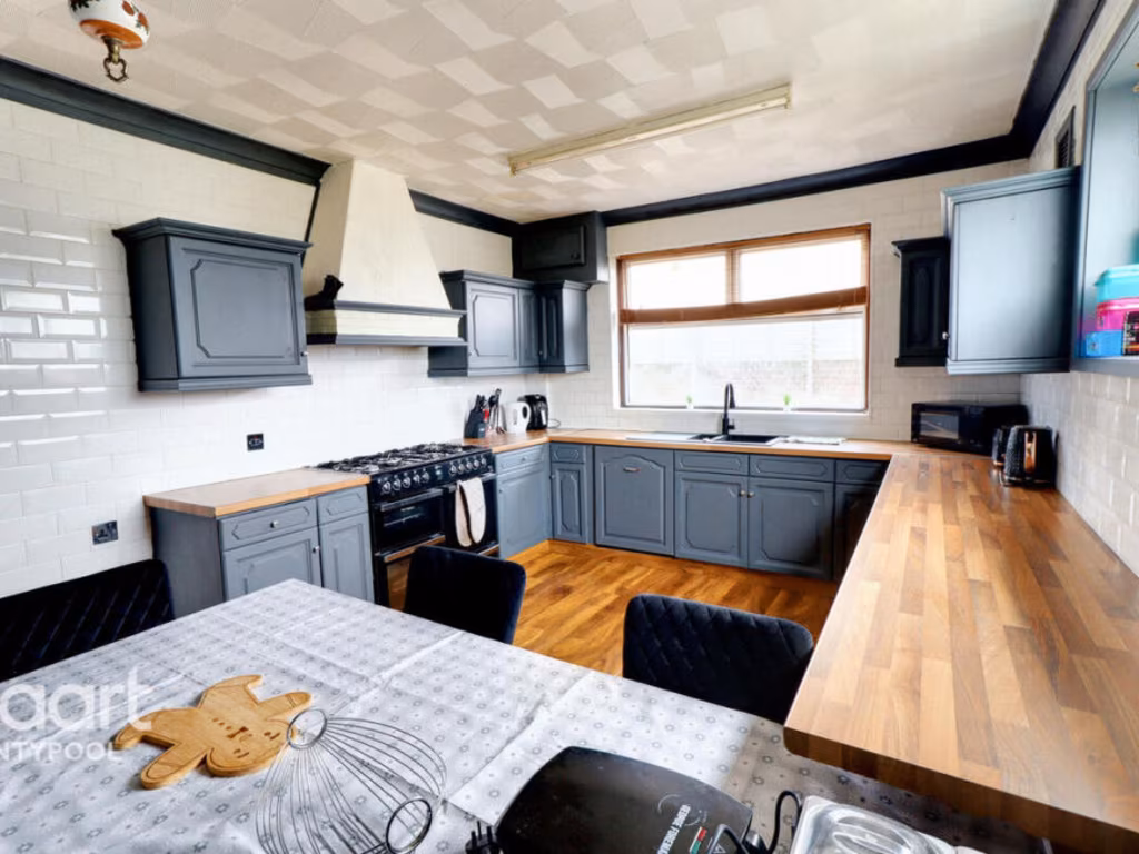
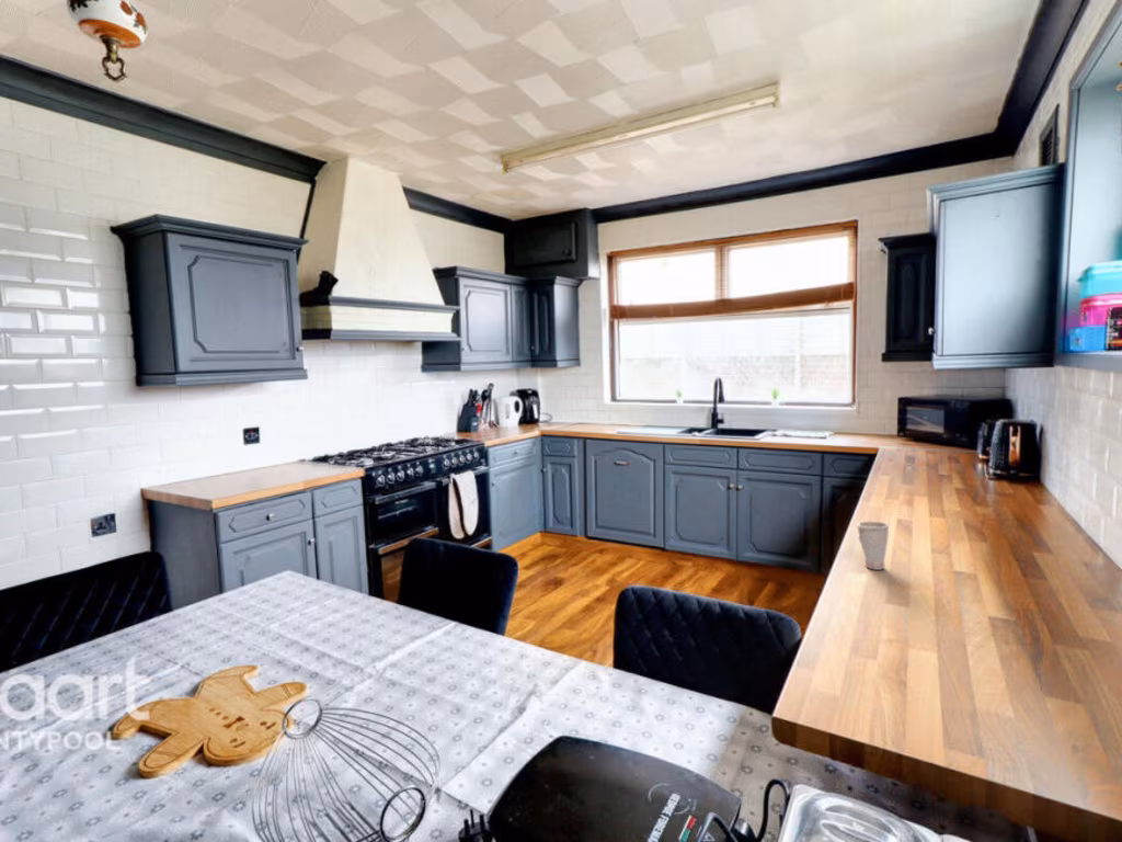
+ cup (871, 544)
